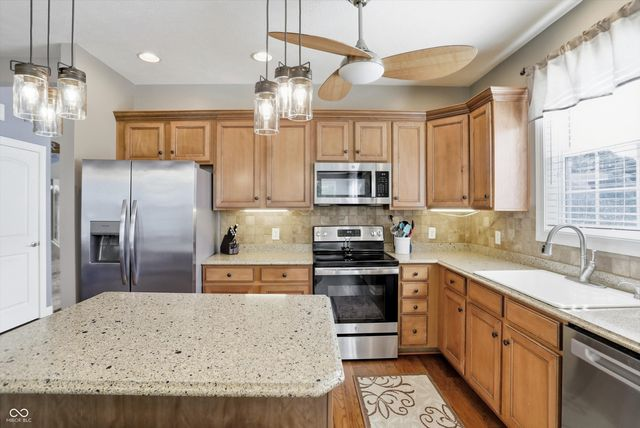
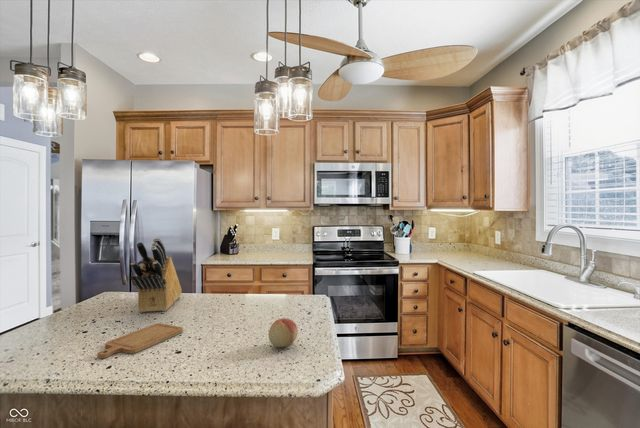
+ chopping board (139, 339)
+ knife block (158, 271)
+ fruit (283, 333)
